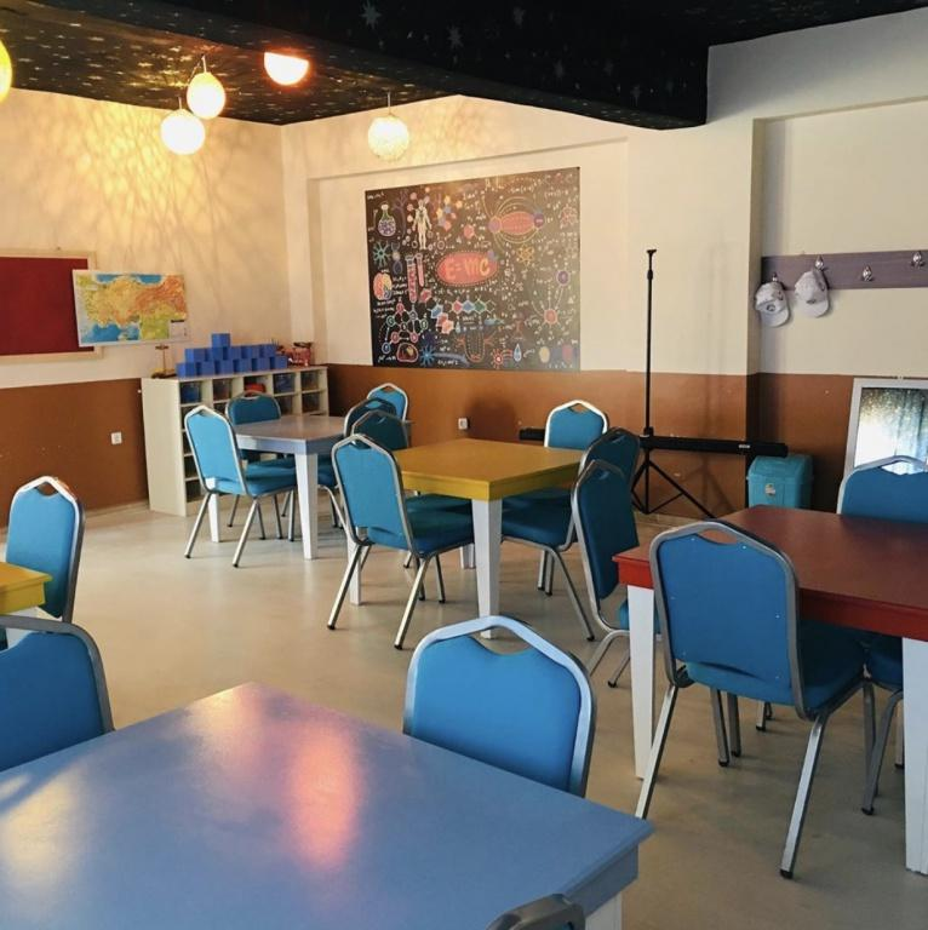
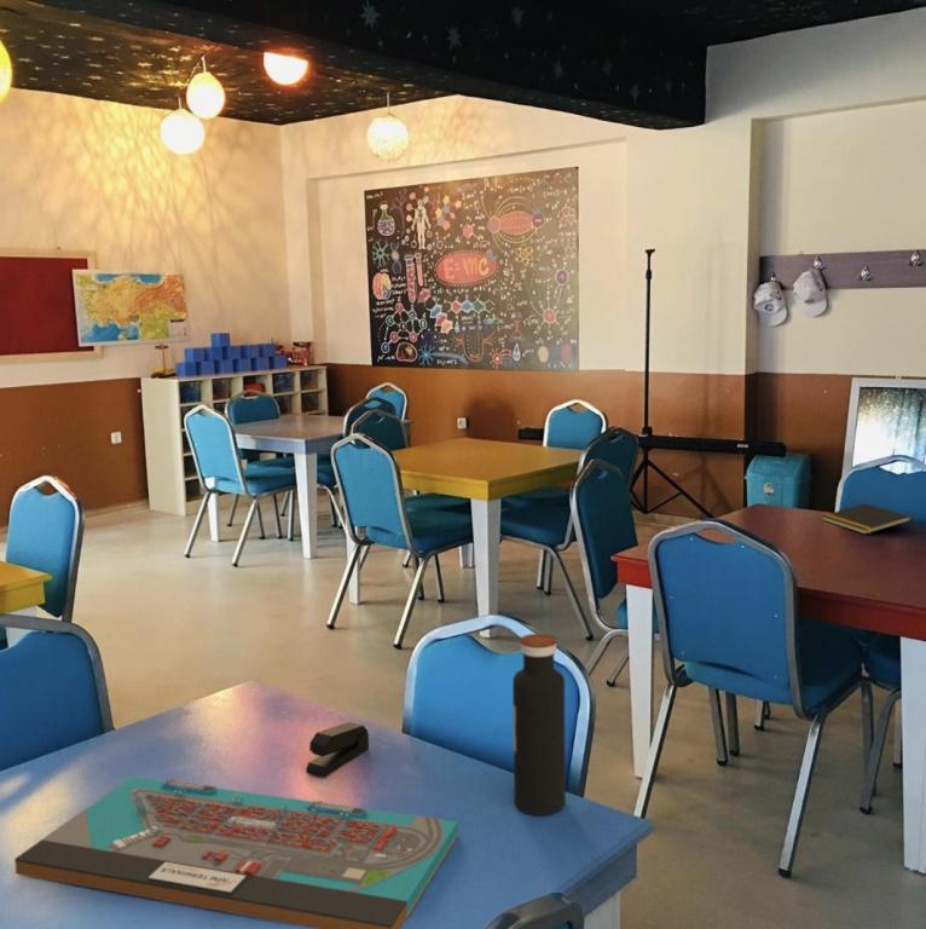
+ board game (242, 842)
+ notepad (864, 518)
+ stapler (337, 743)
+ water bottle (538, 722)
